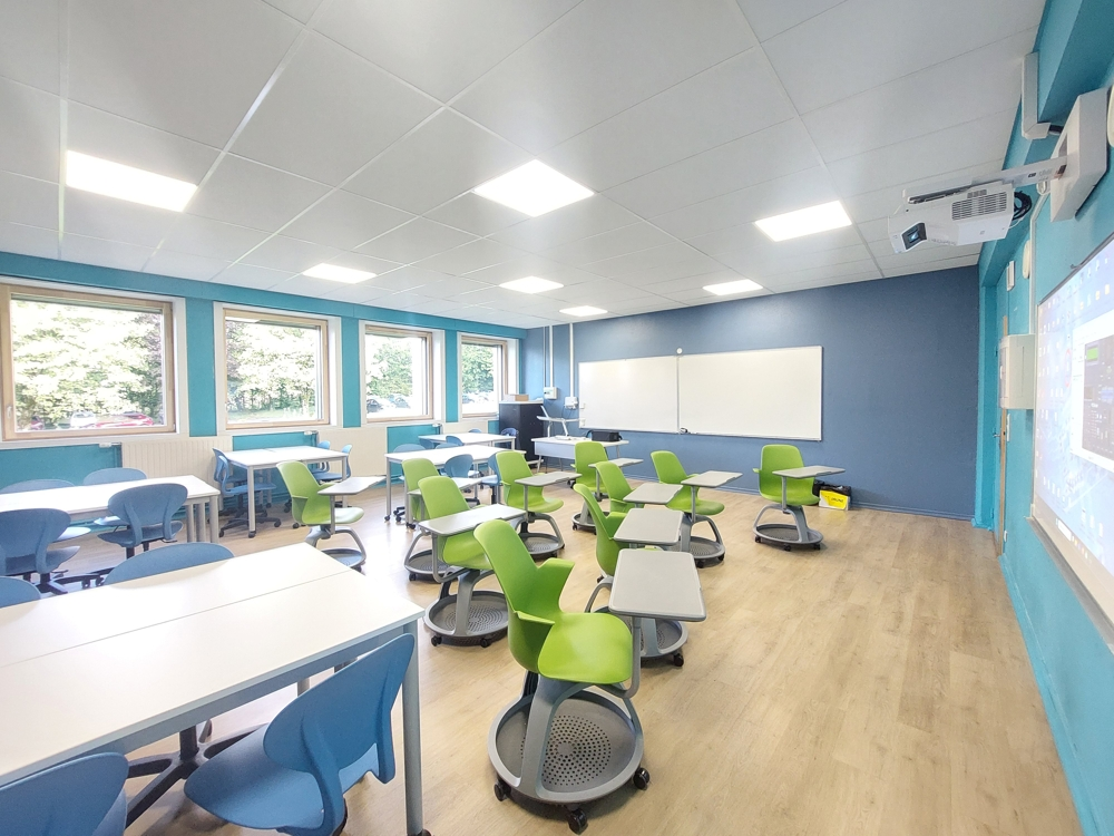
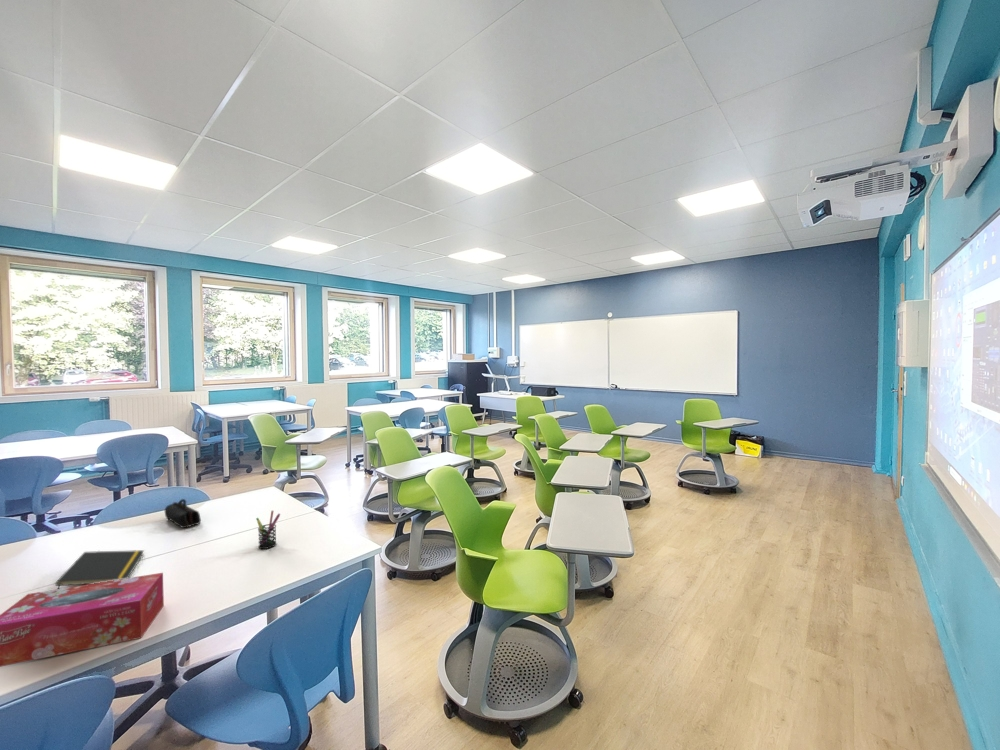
+ pen holder (266, 528)
+ notepad (104, 566)
+ pencil case (182, 510)
+ tissue box (83, 615)
